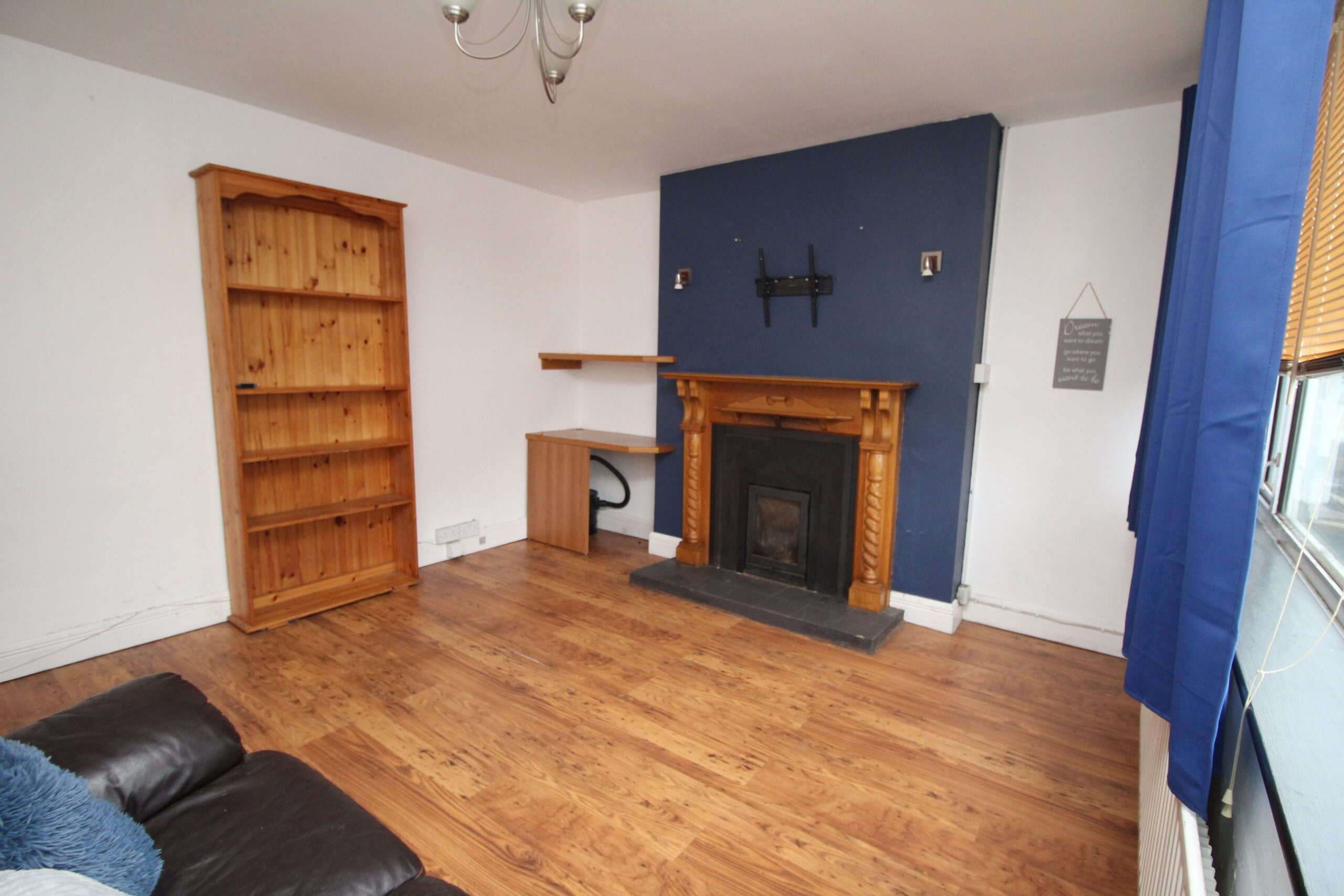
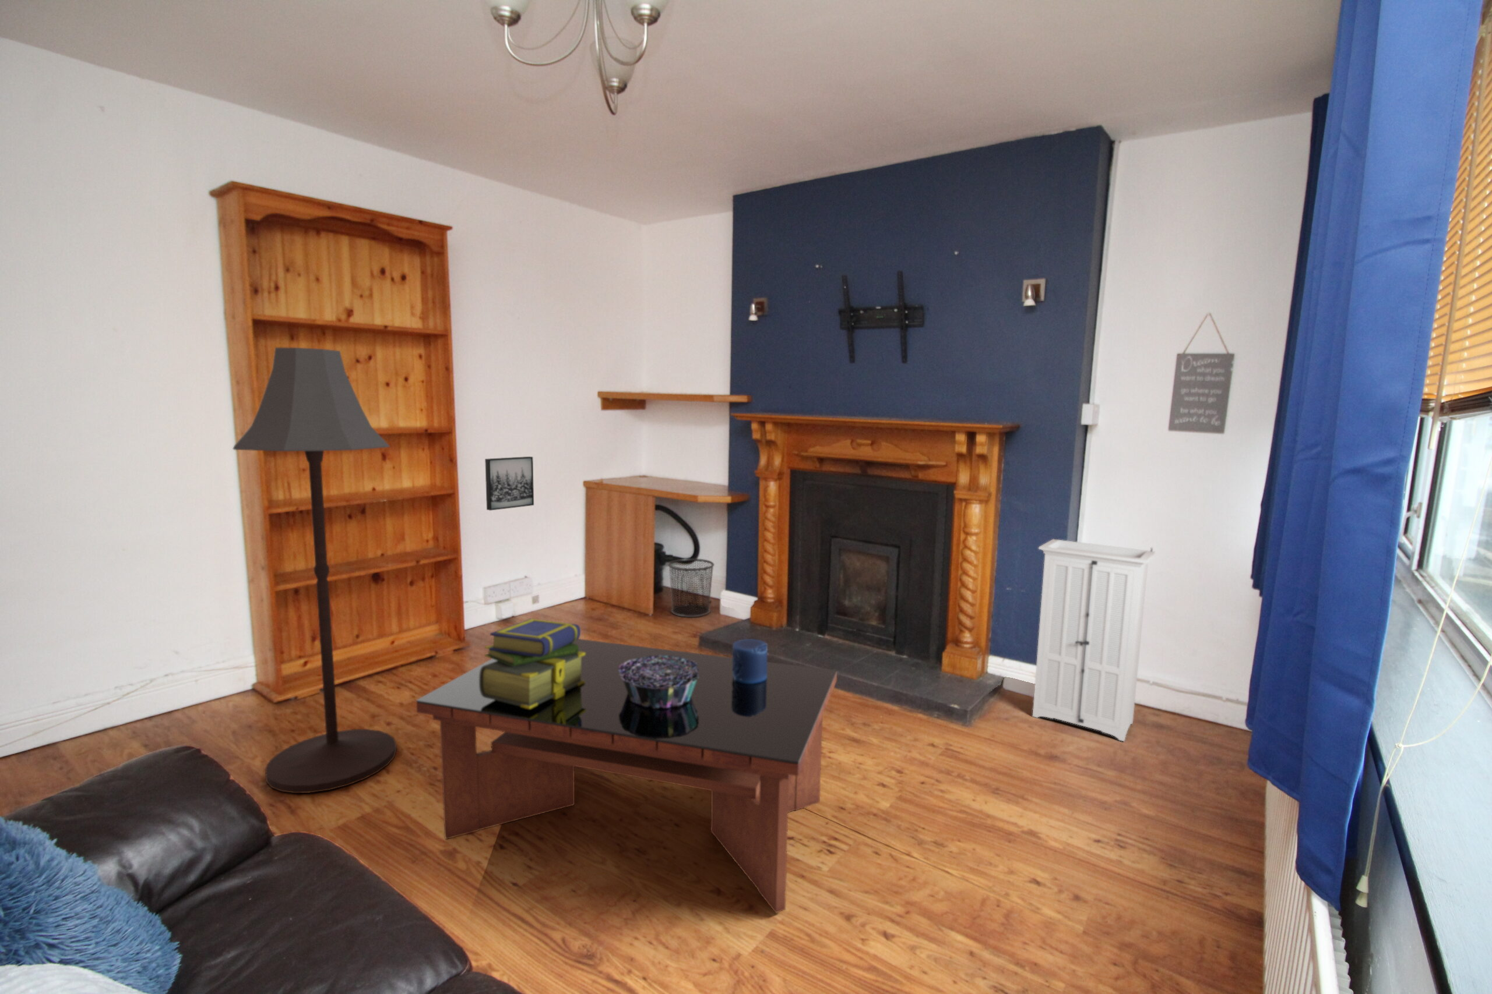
+ stack of books (534, 657)
+ waste bin (690, 587)
+ wall art (510, 483)
+ decorative bowl (661, 681)
+ floor lamp (321, 564)
+ storage cabinet (1089, 635)
+ coffee table (641, 752)
+ candle (749, 660)
